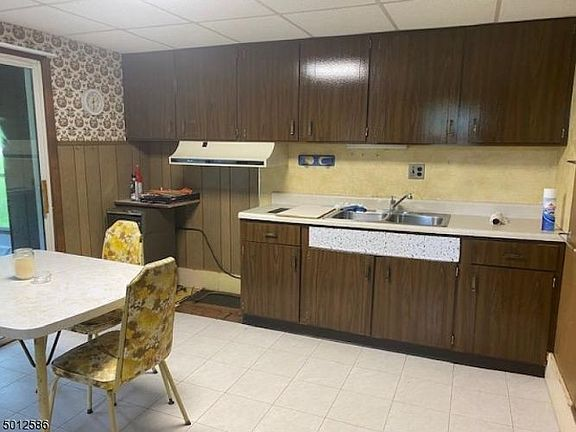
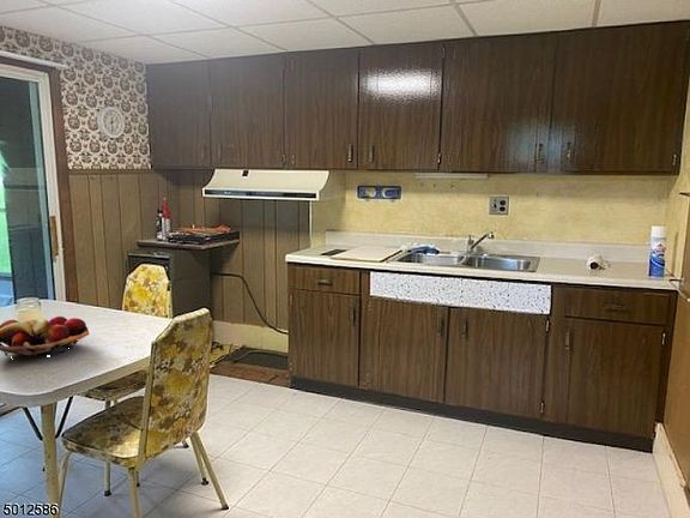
+ fruit basket (40, 333)
